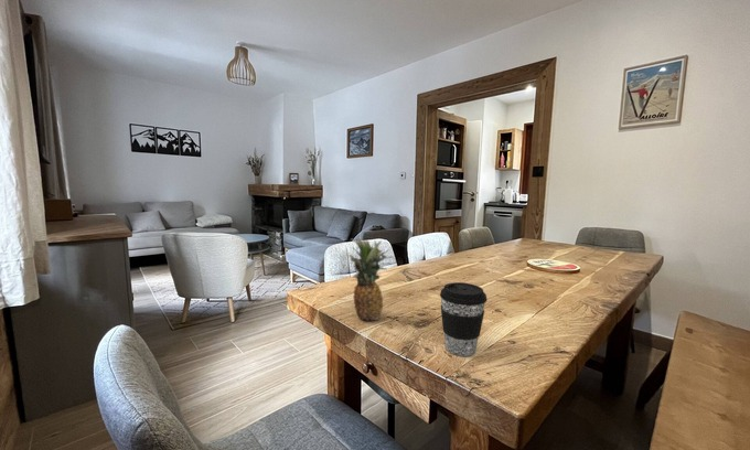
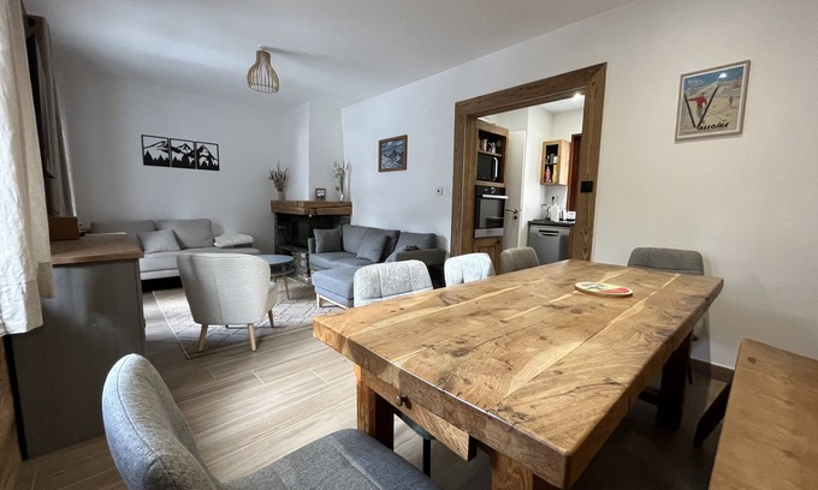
- fruit (371, 278)
- coffee cup (461, 318)
